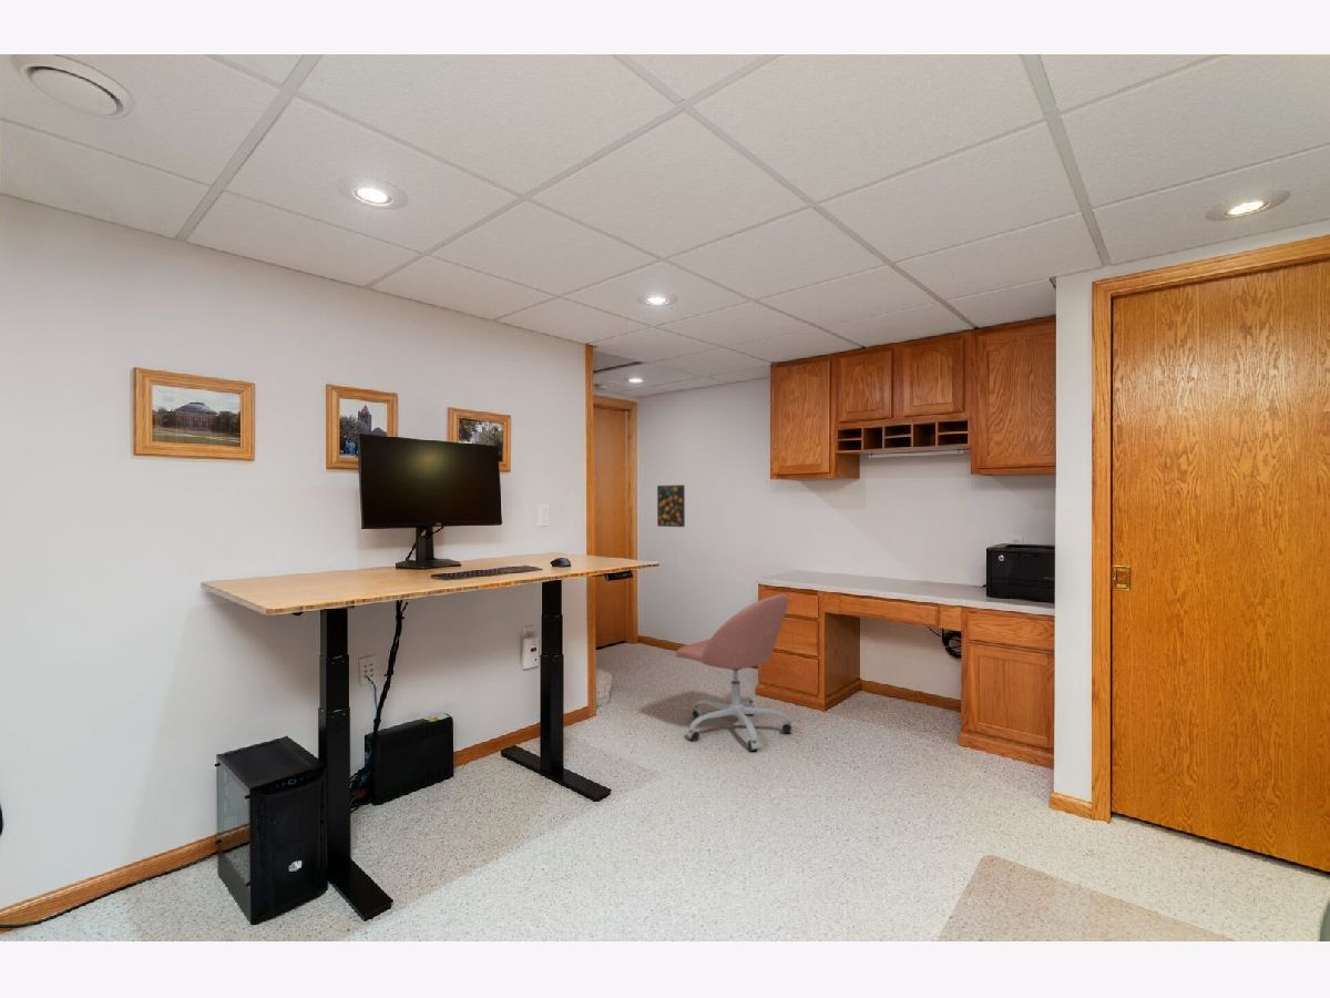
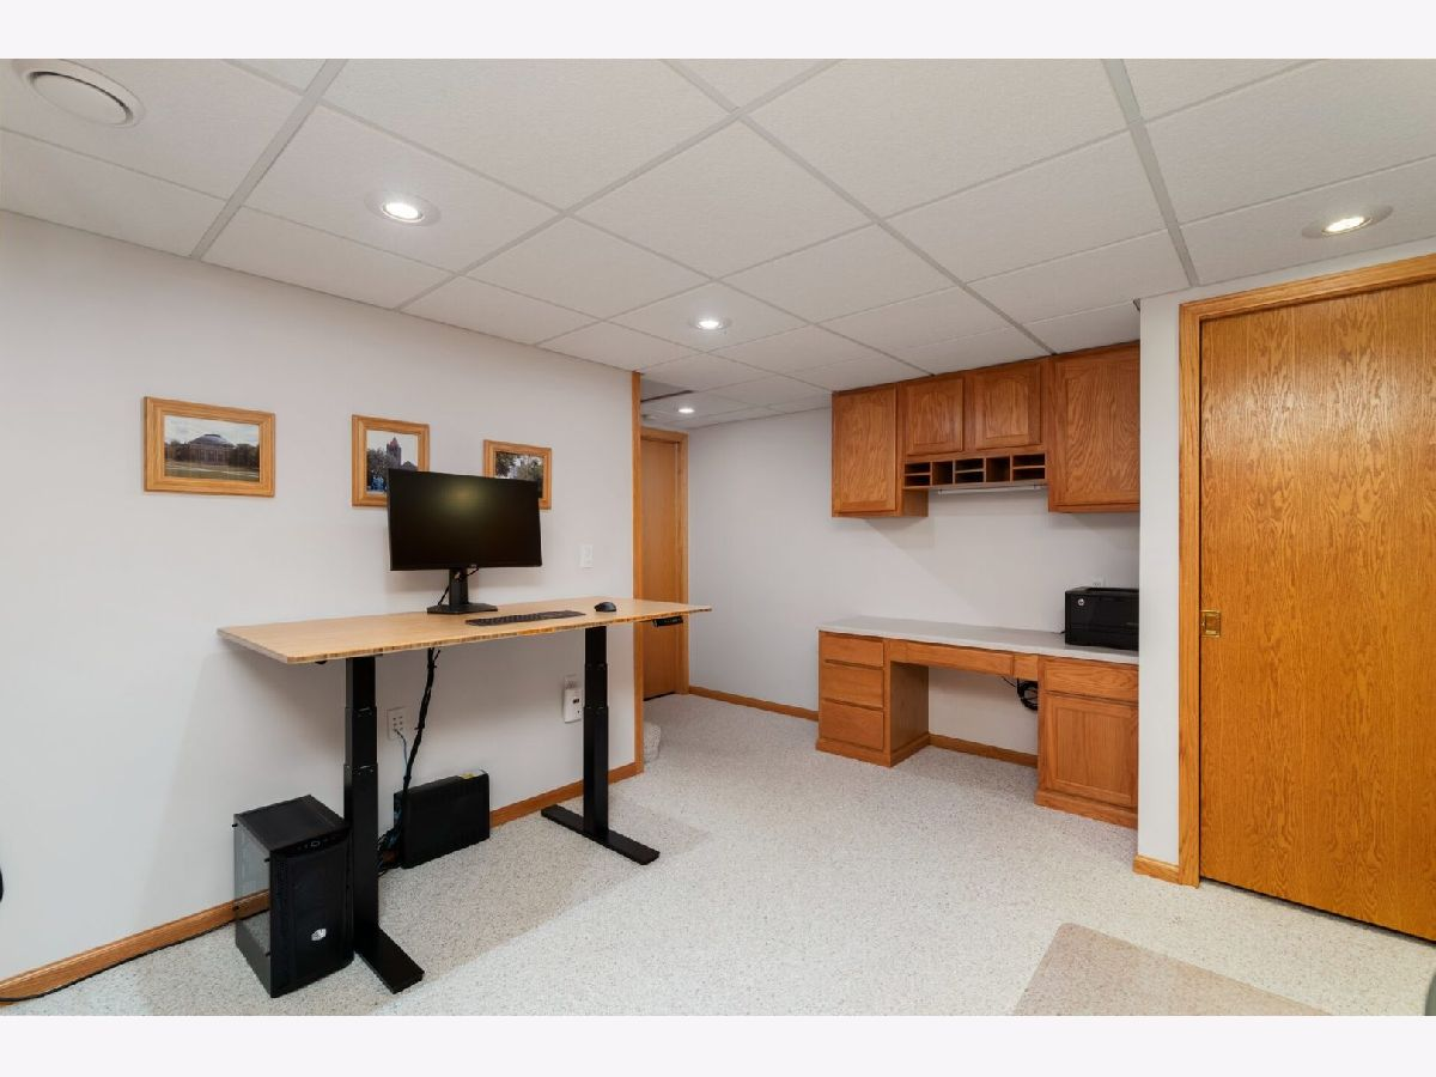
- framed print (671, 506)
- office chair (734, 660)
